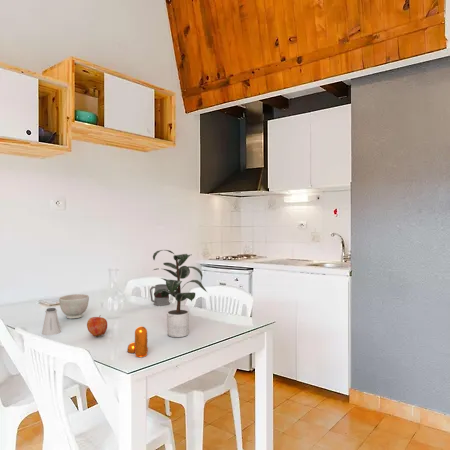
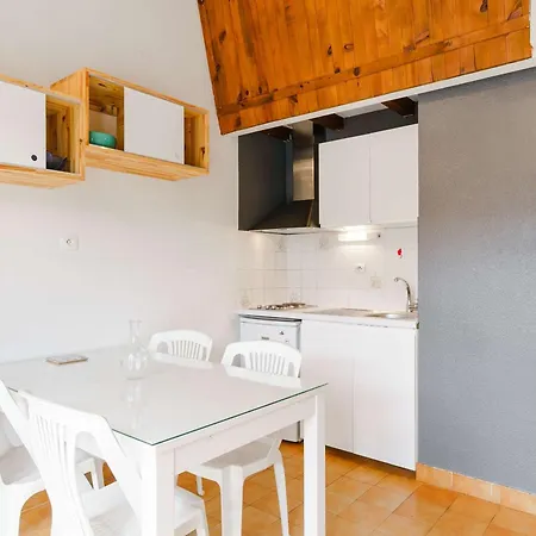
- mug (159, 294)
- pepper shaker (137, 338)
- potted plant (184, 293)
- apple (97, 326)
- saltshaker (51, 320)
- bowl (74, 306)
